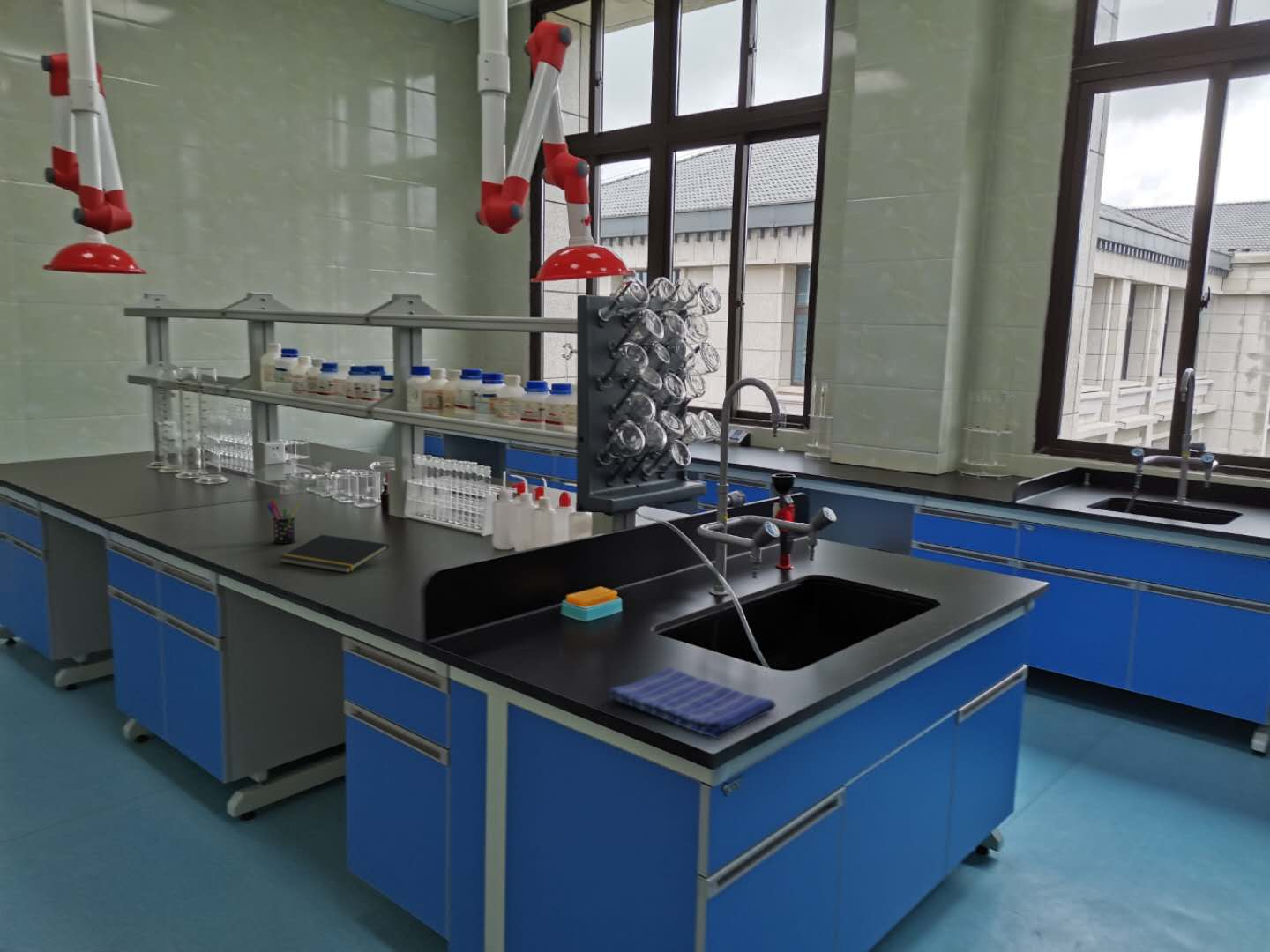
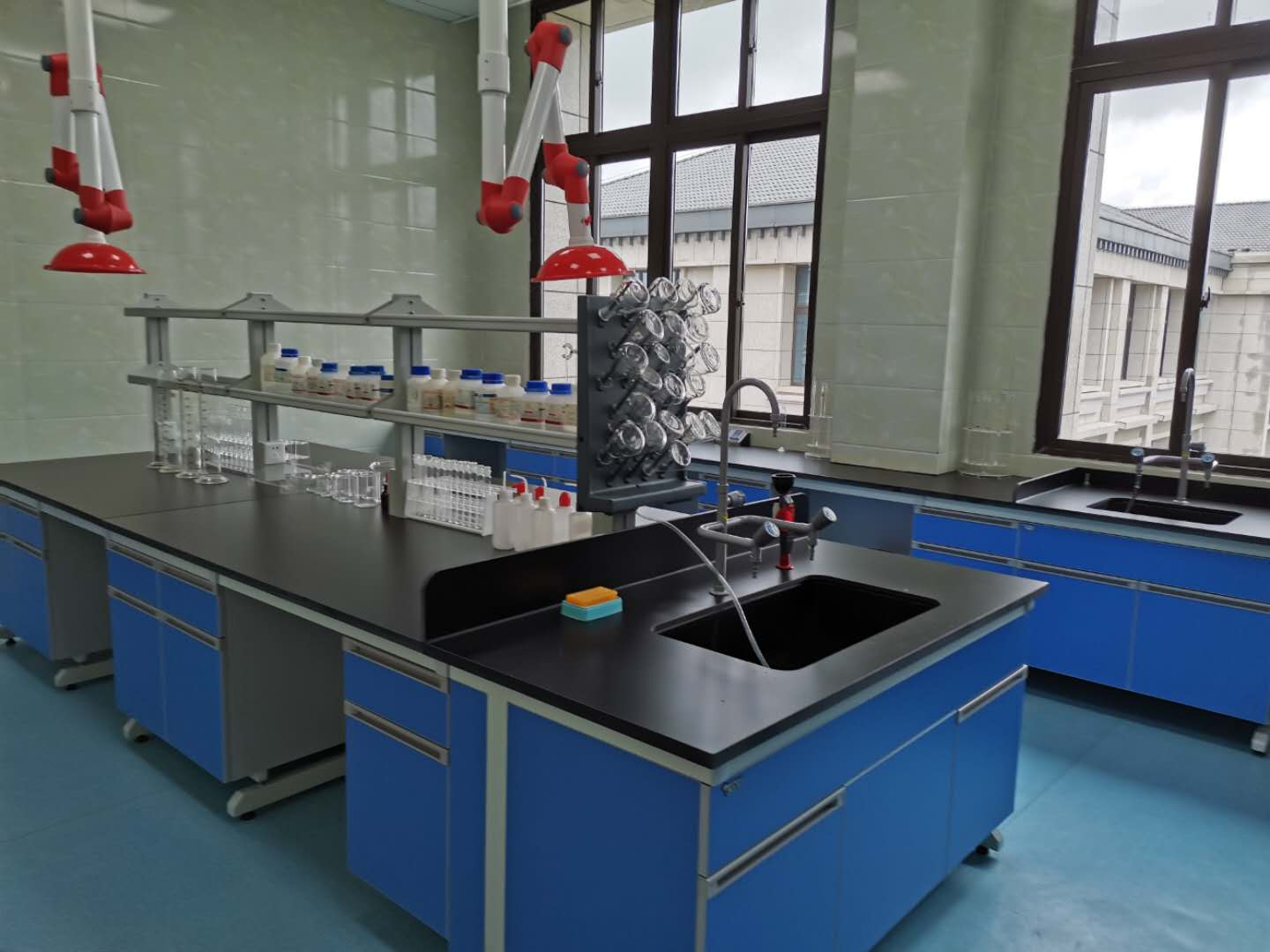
- dish towel (691, 697)
- notepad (334, 553)
- pen holder (282, 521)
